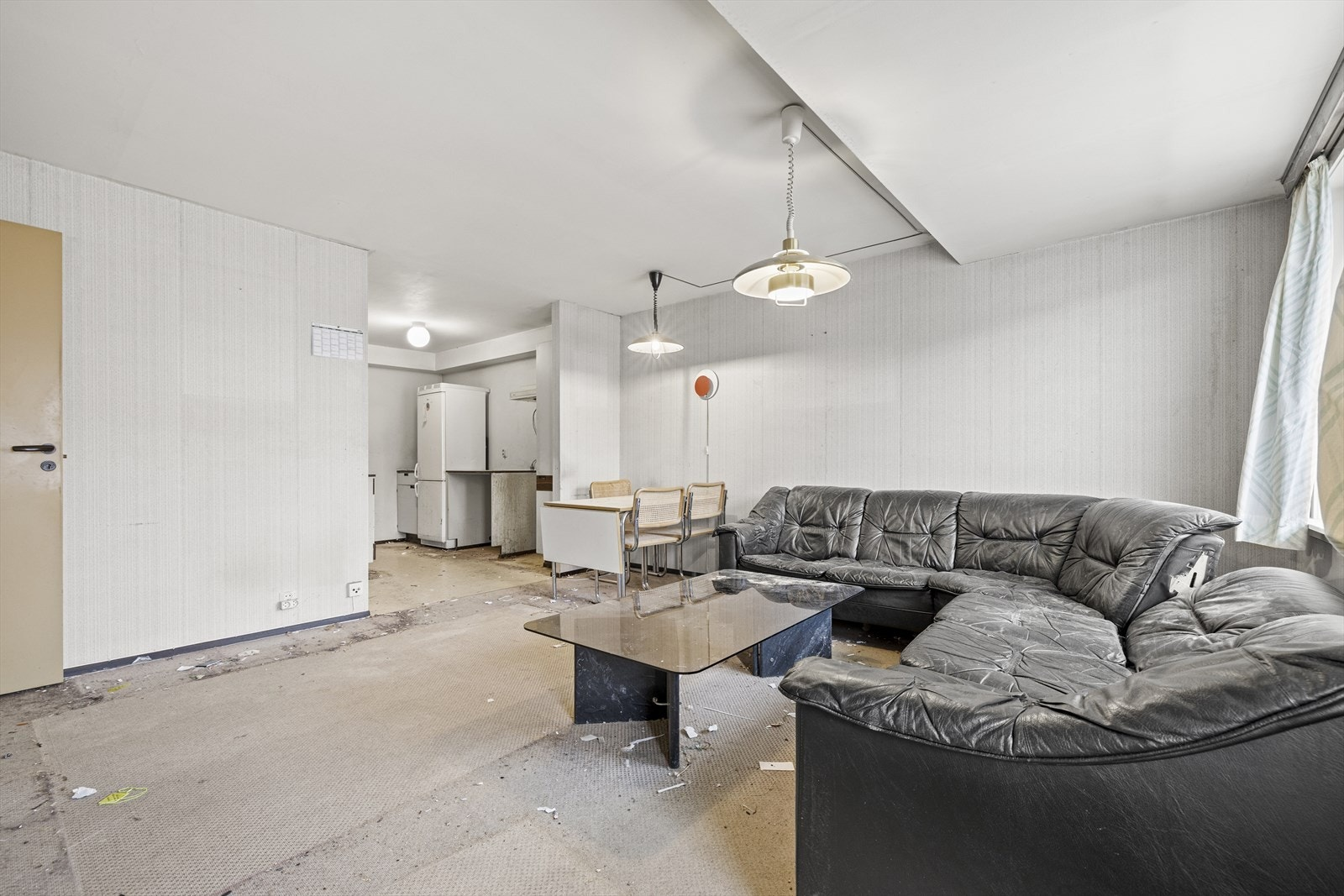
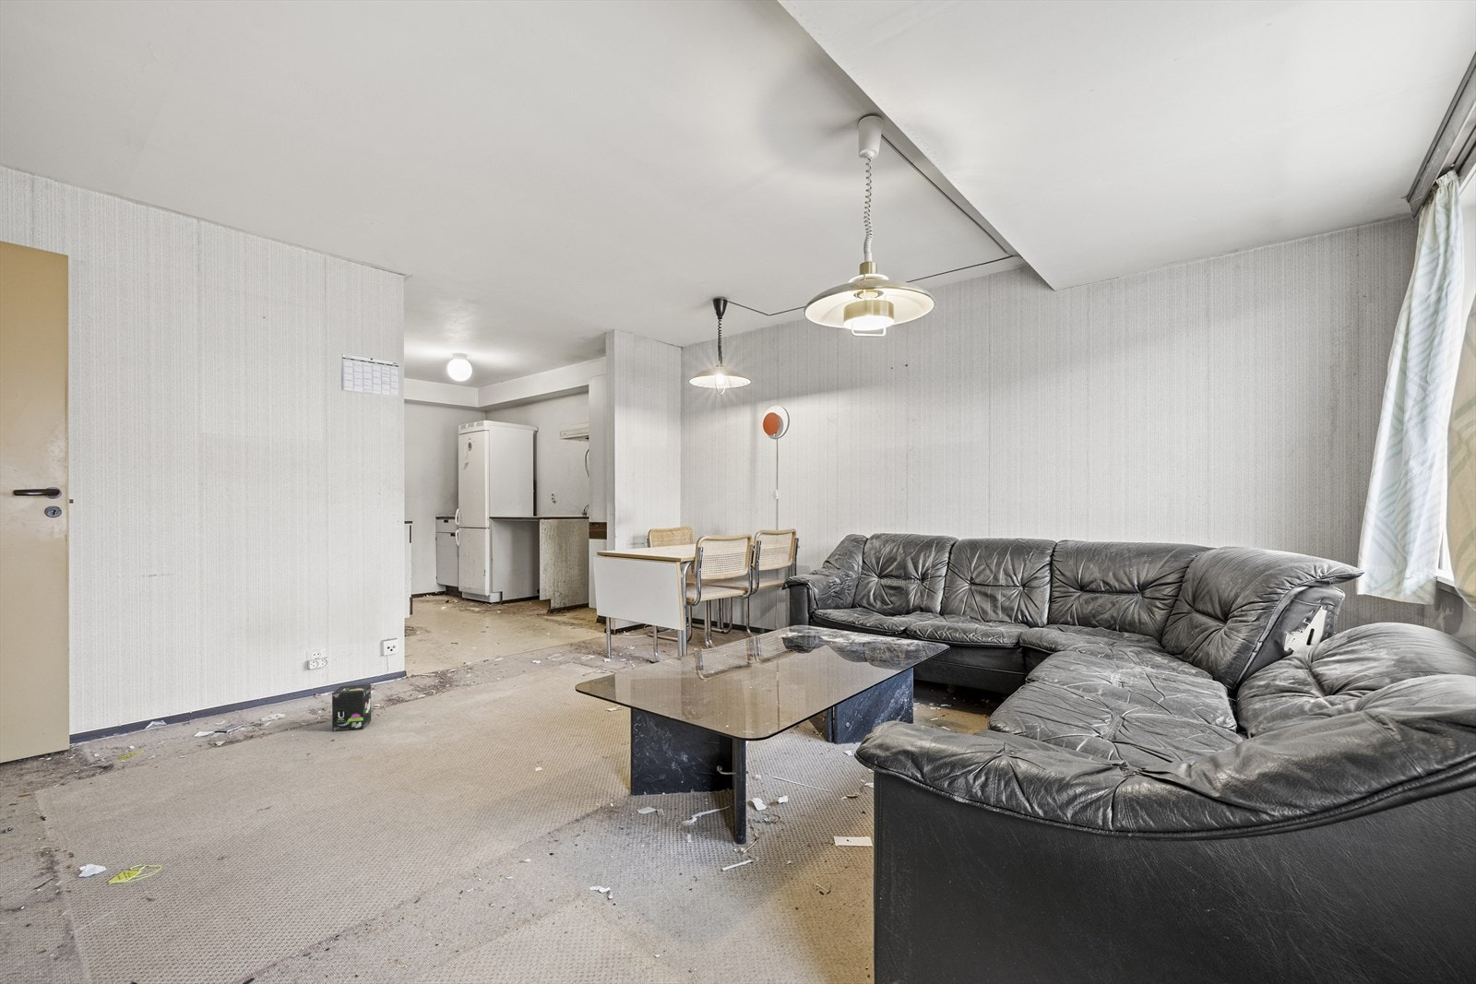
+ box (351, 706)
